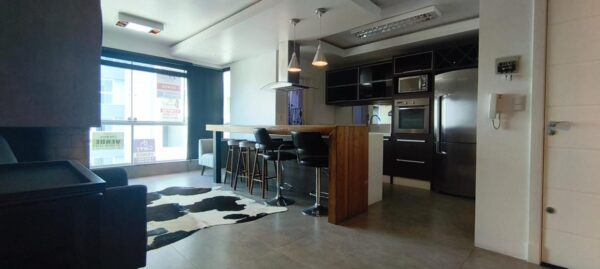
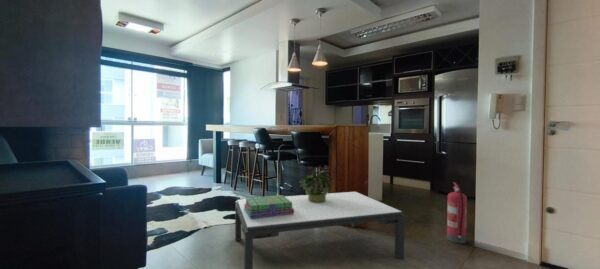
+ coffee table (313, 226)
+ stack of books (268, 205)
+ fire extinguisher (457, 212)
+ potted plant (314, 182)
